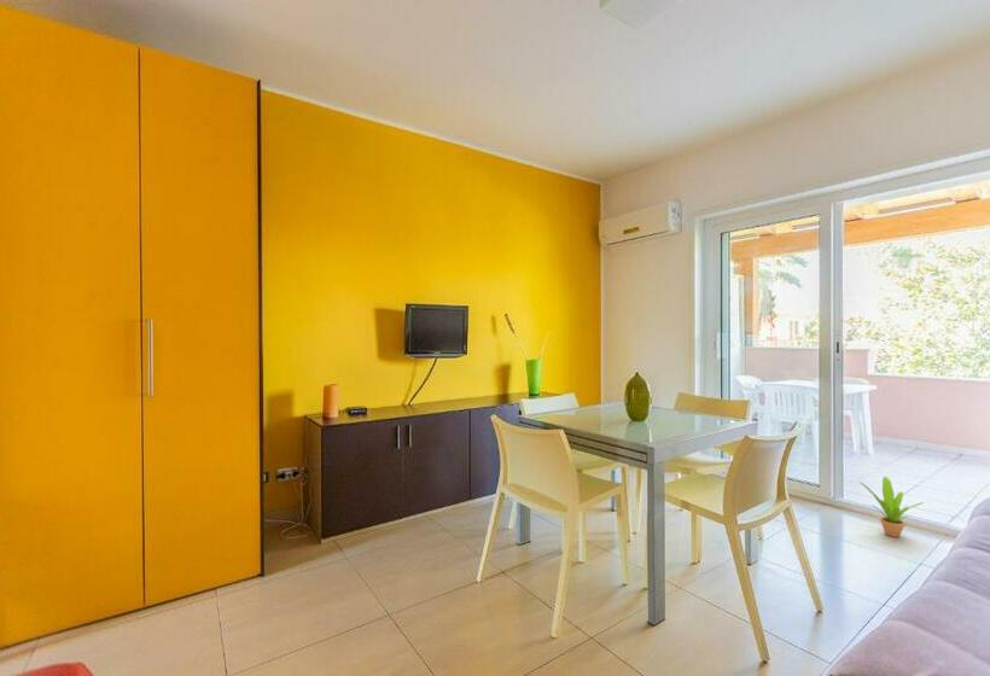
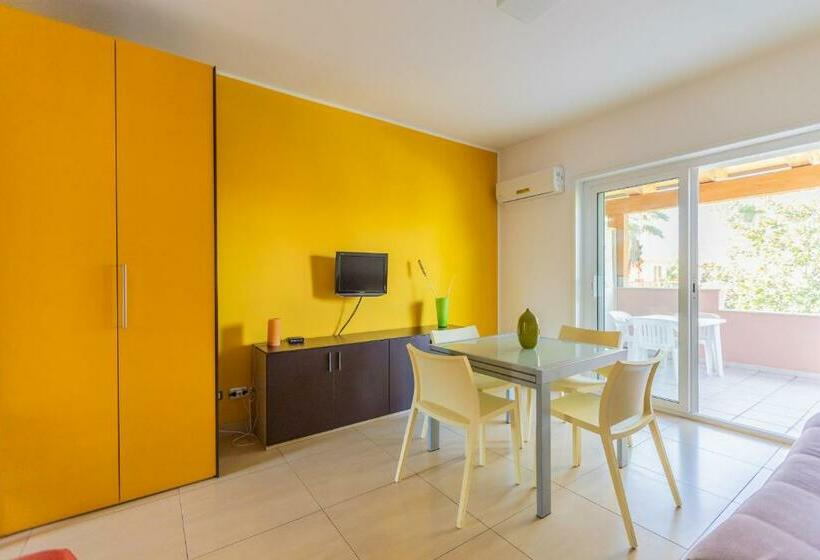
- potted plant (893, 508)
